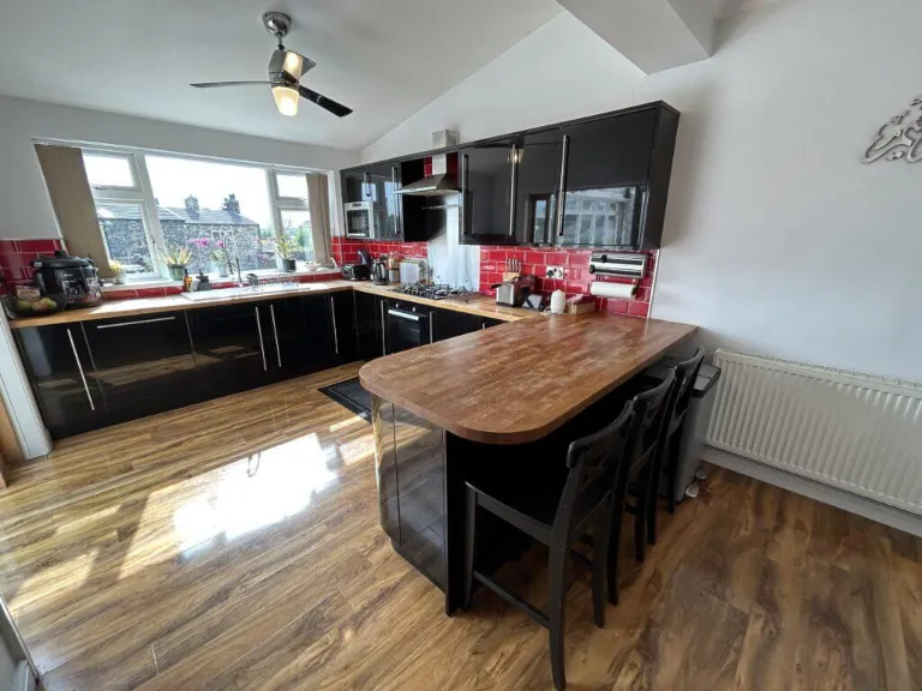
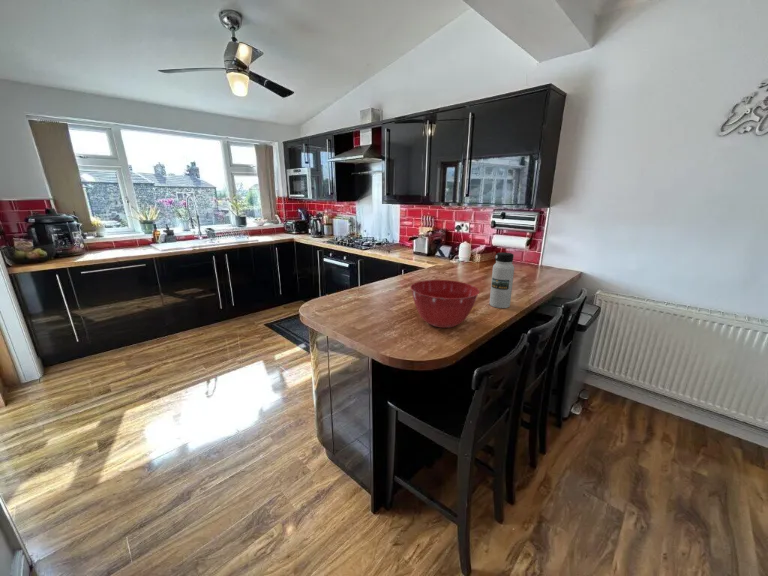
+ mixing bowl (443, 304)
+ water bottle (502, 279)
